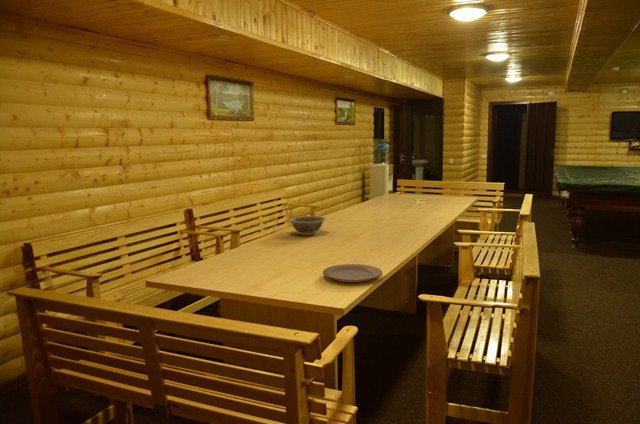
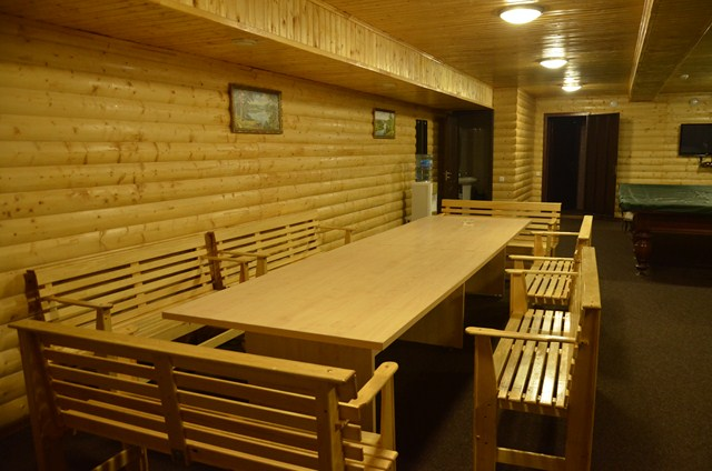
- plate (352, 273)
- decorative bowl (307, 226)
